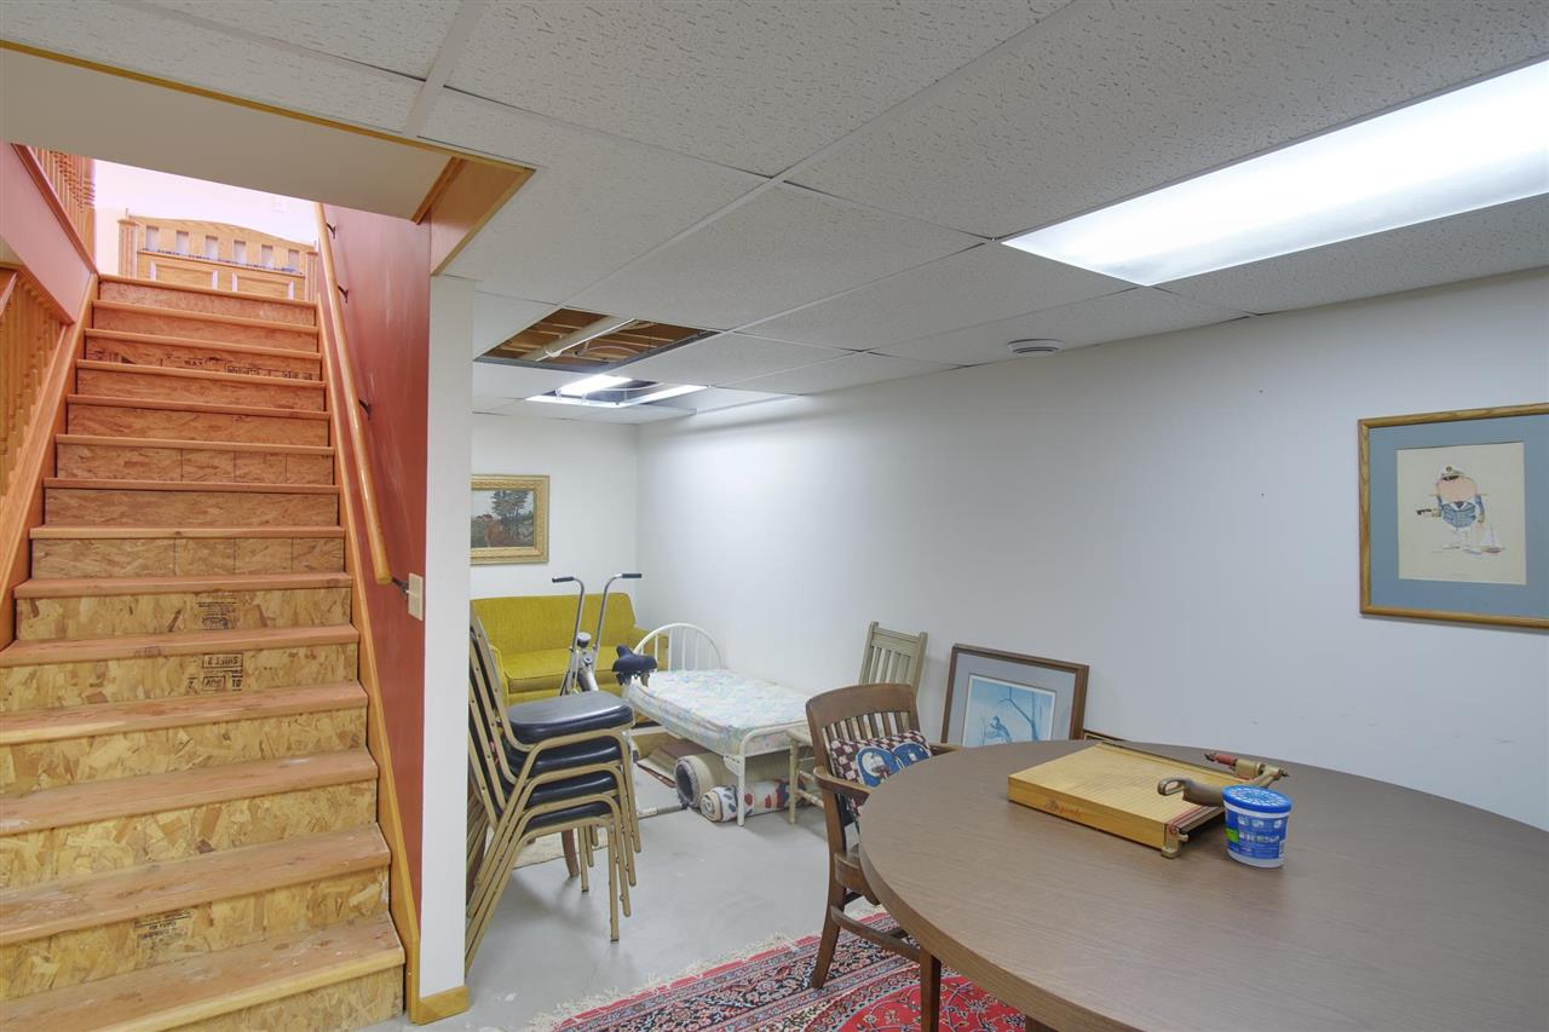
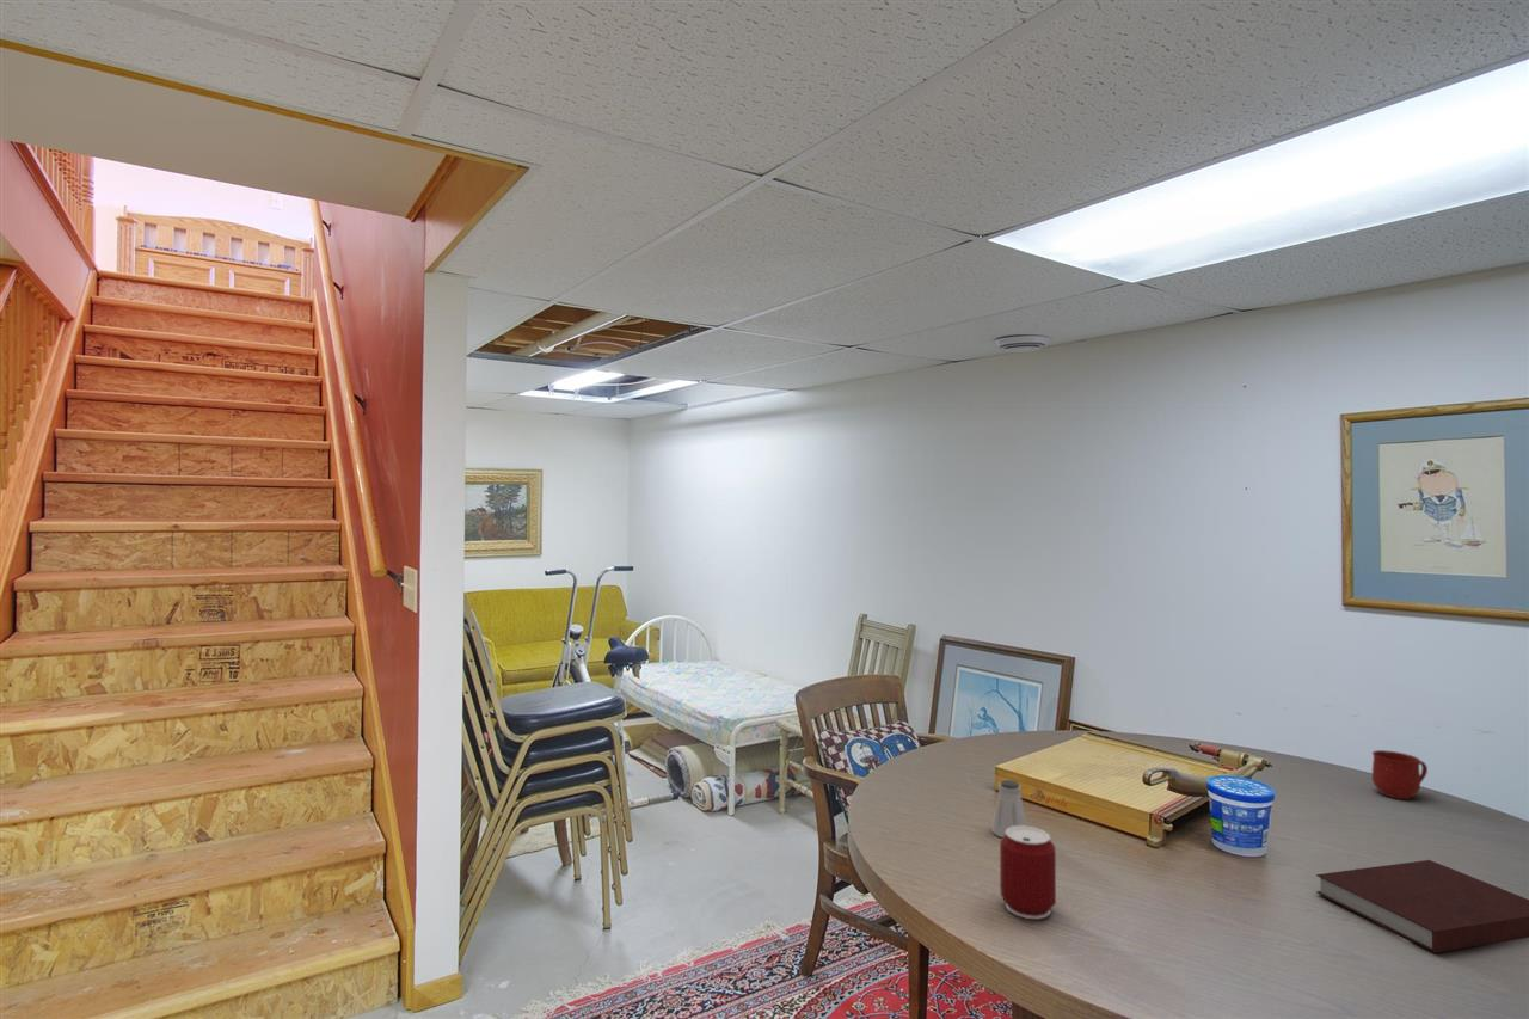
+ notebook (1432, 902)
+ saltshaker (1009, 806)
+ mug (1402, 775)
+ can (1027, 871)
